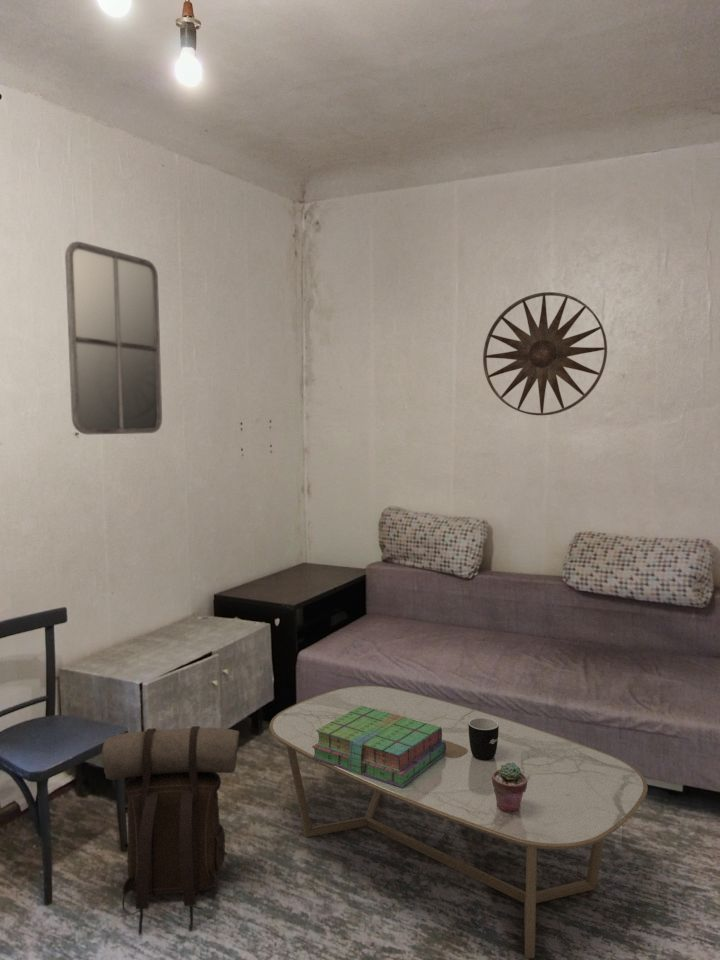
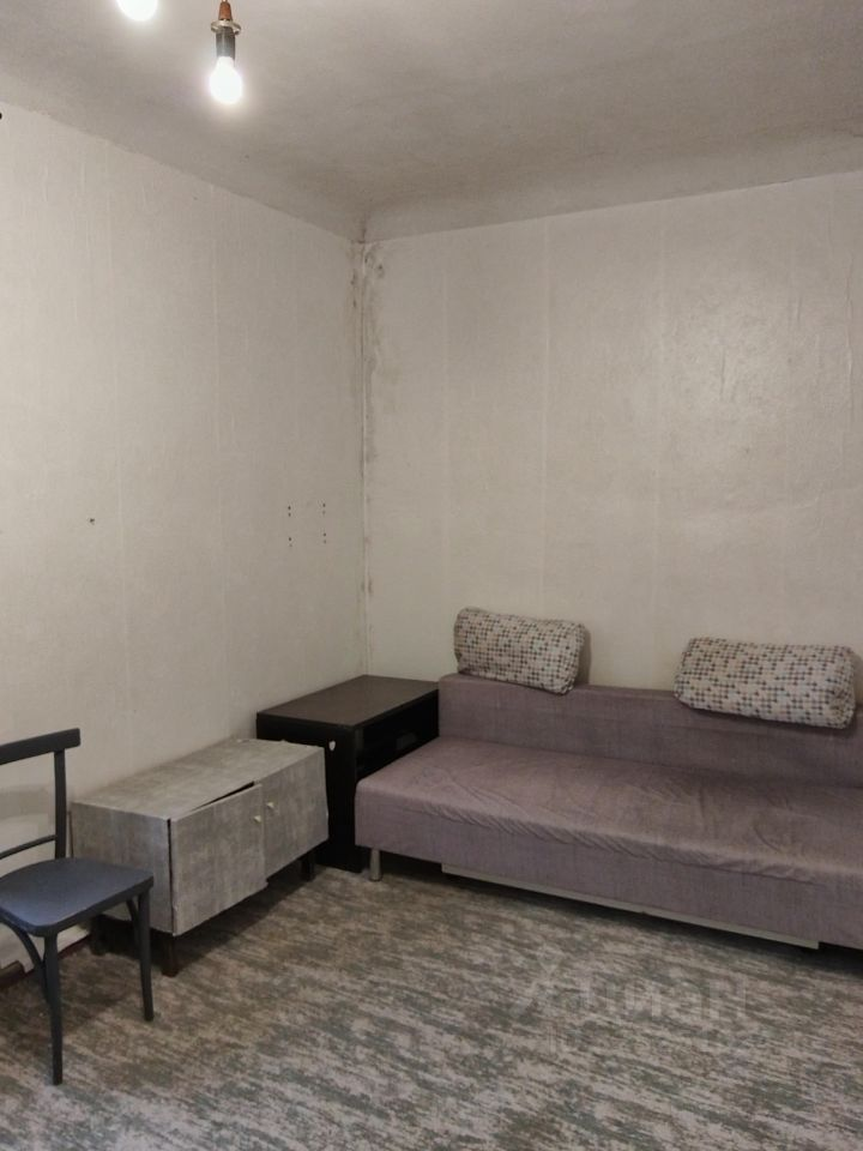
- wall art (542, 354)
- home mirror (116, 343)
- potted succulent (509, 785)
- stack of books (379, 741)
- backpack (171, 818)
- coffee table (440, 803)
- mug (485, 737)
